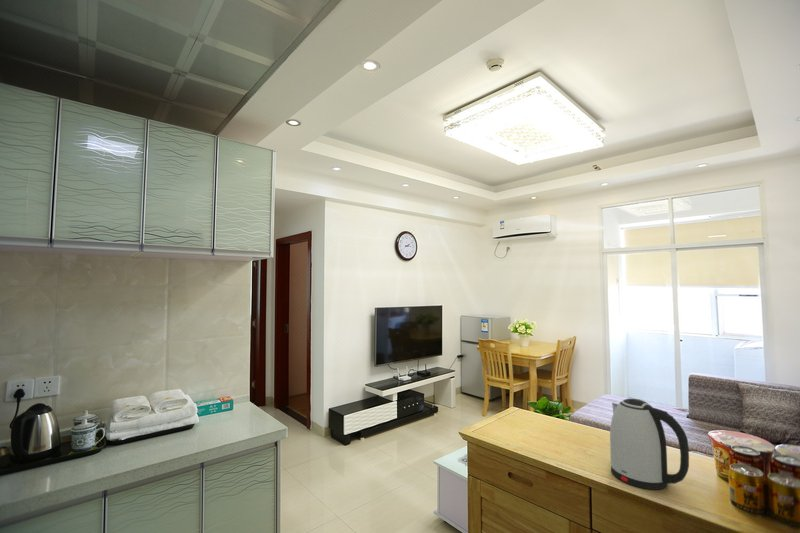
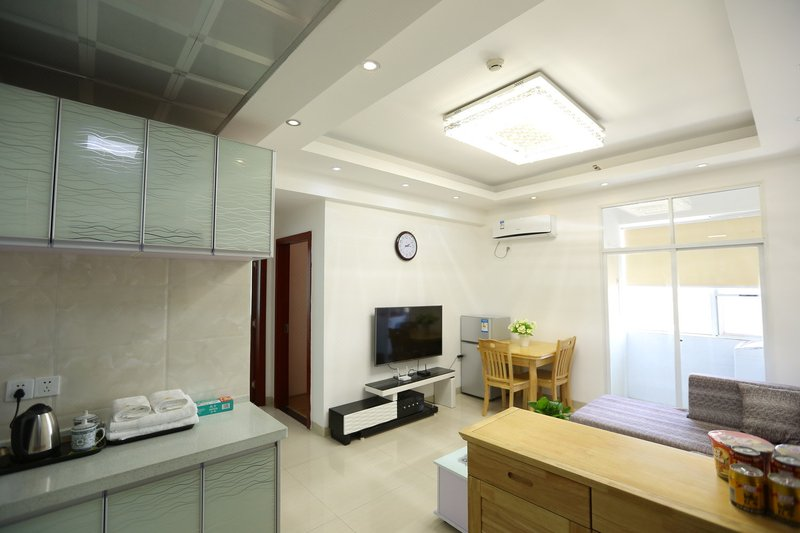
- kettle (647, 441)
